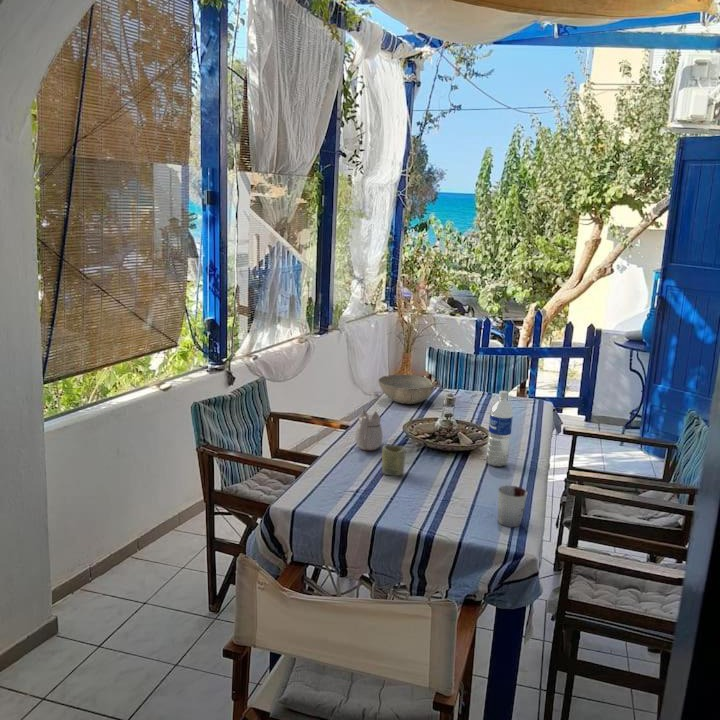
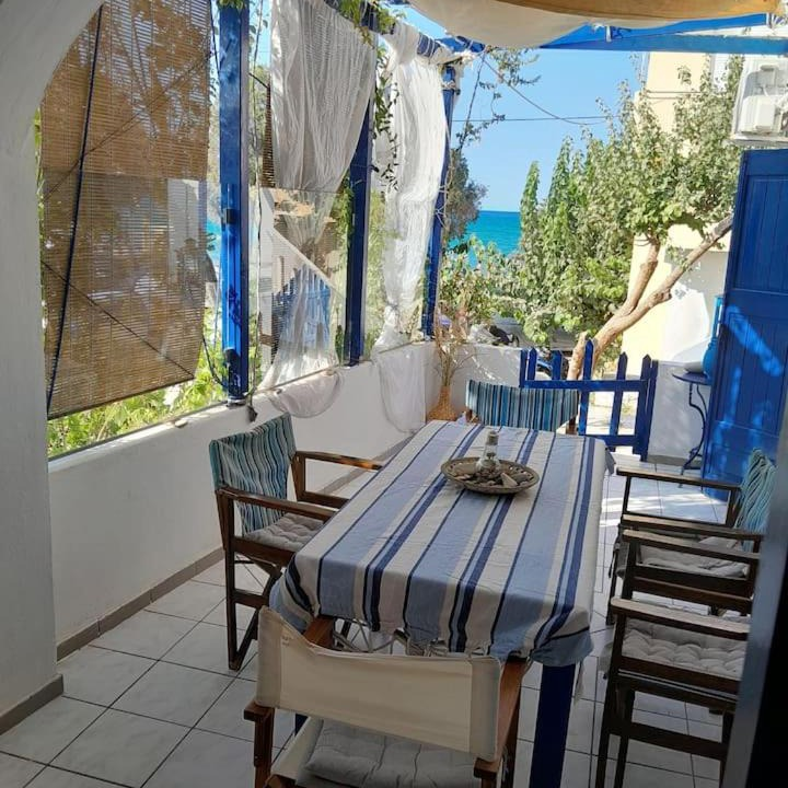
- water bottle (500, 428)
- cup (511, 504)
- bowl (406, 390)
- cup (393, 460)
- teapot (368, 429)
